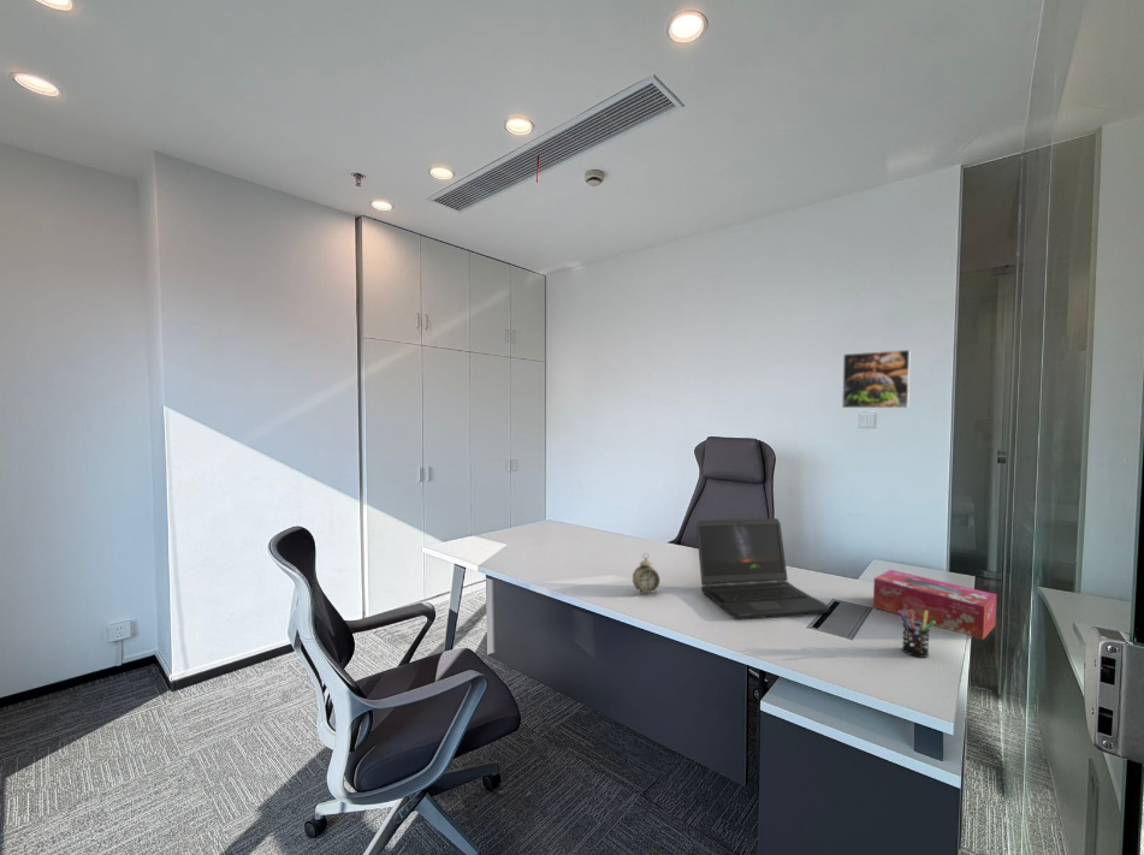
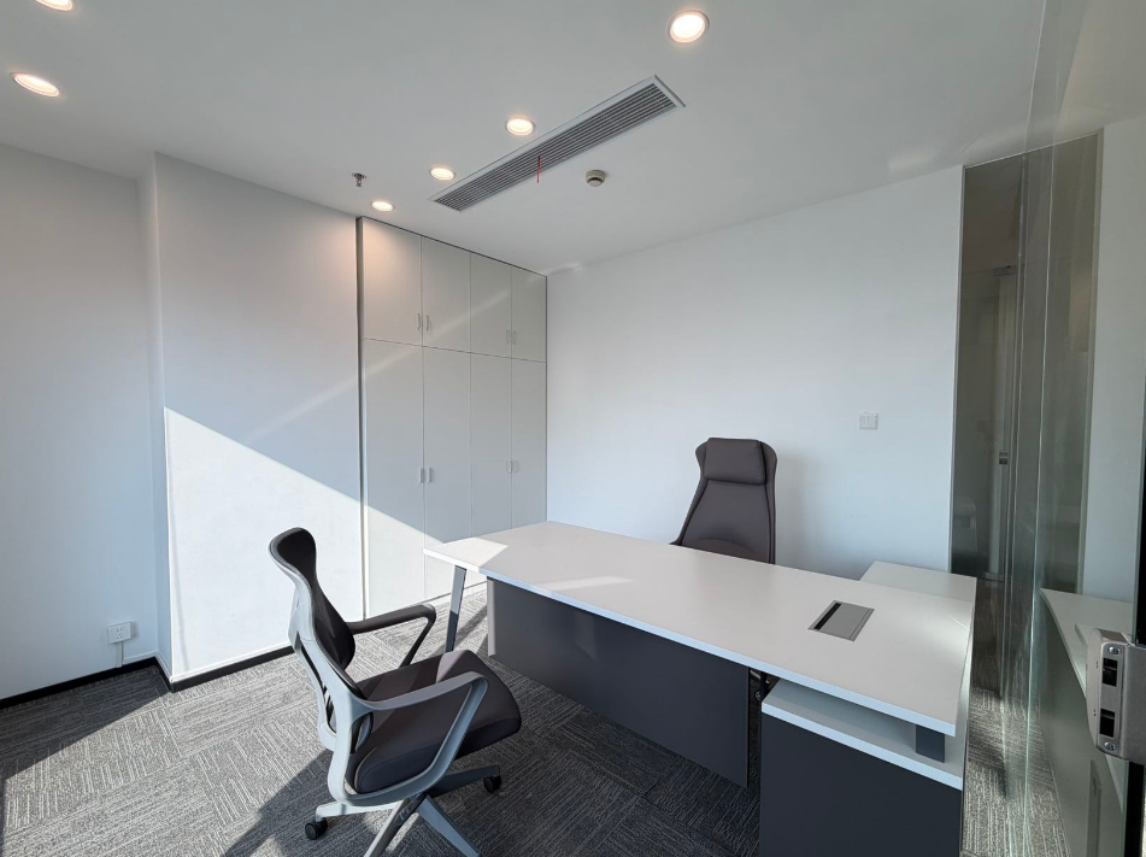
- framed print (875, 380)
- laptop computer (759, 564)
- pen holder (918, 630)
- tissue box (931, 600)
- alarm clock (646, 574)
